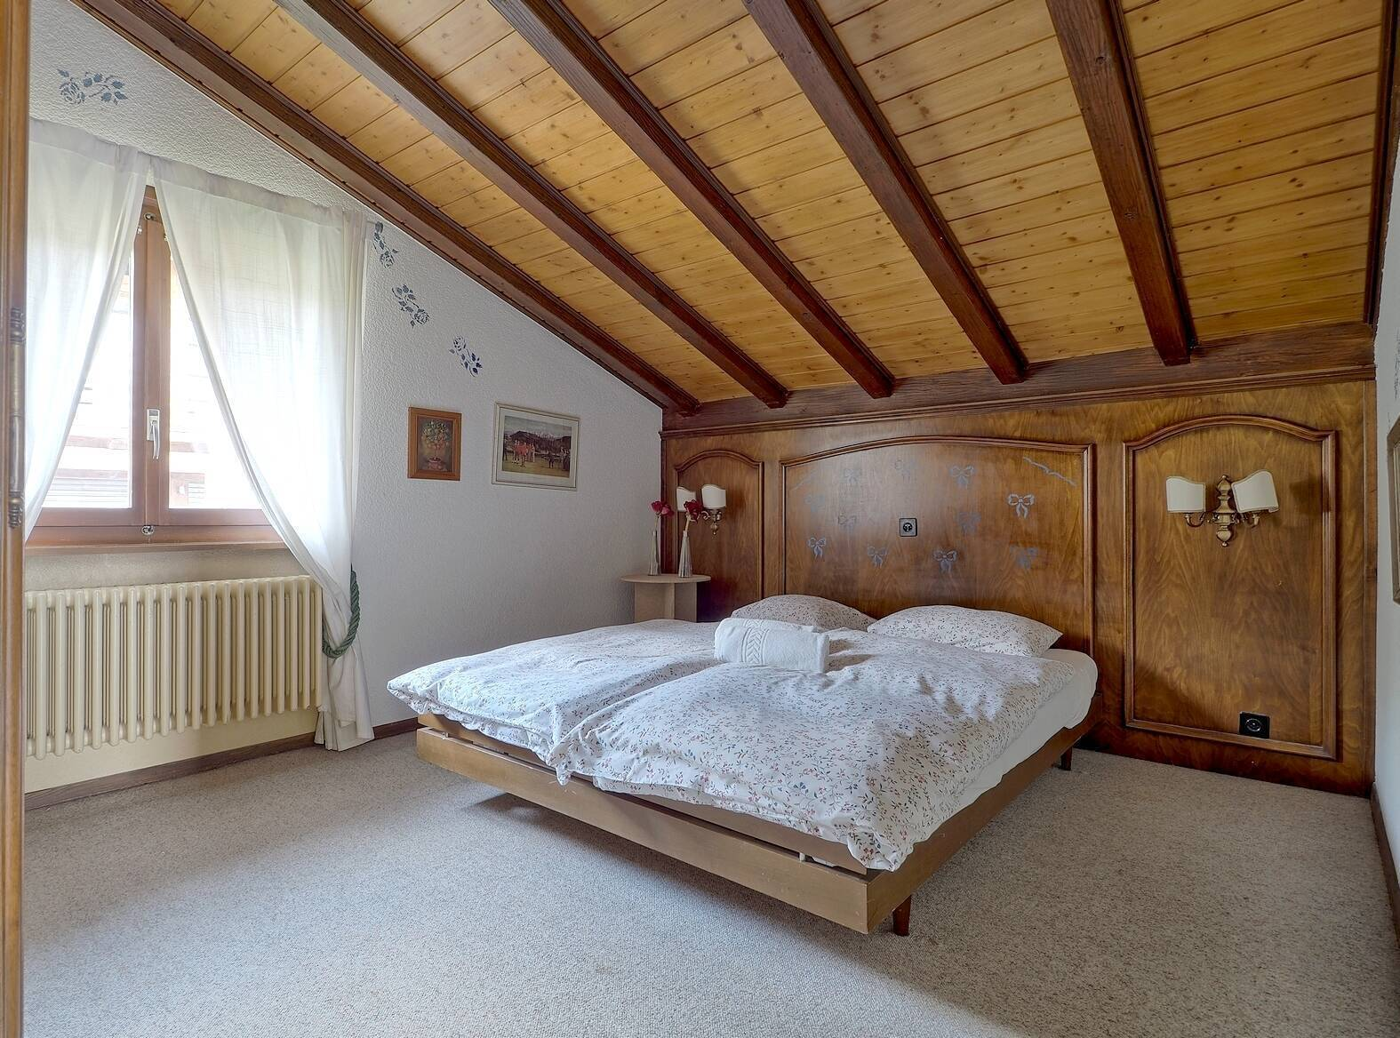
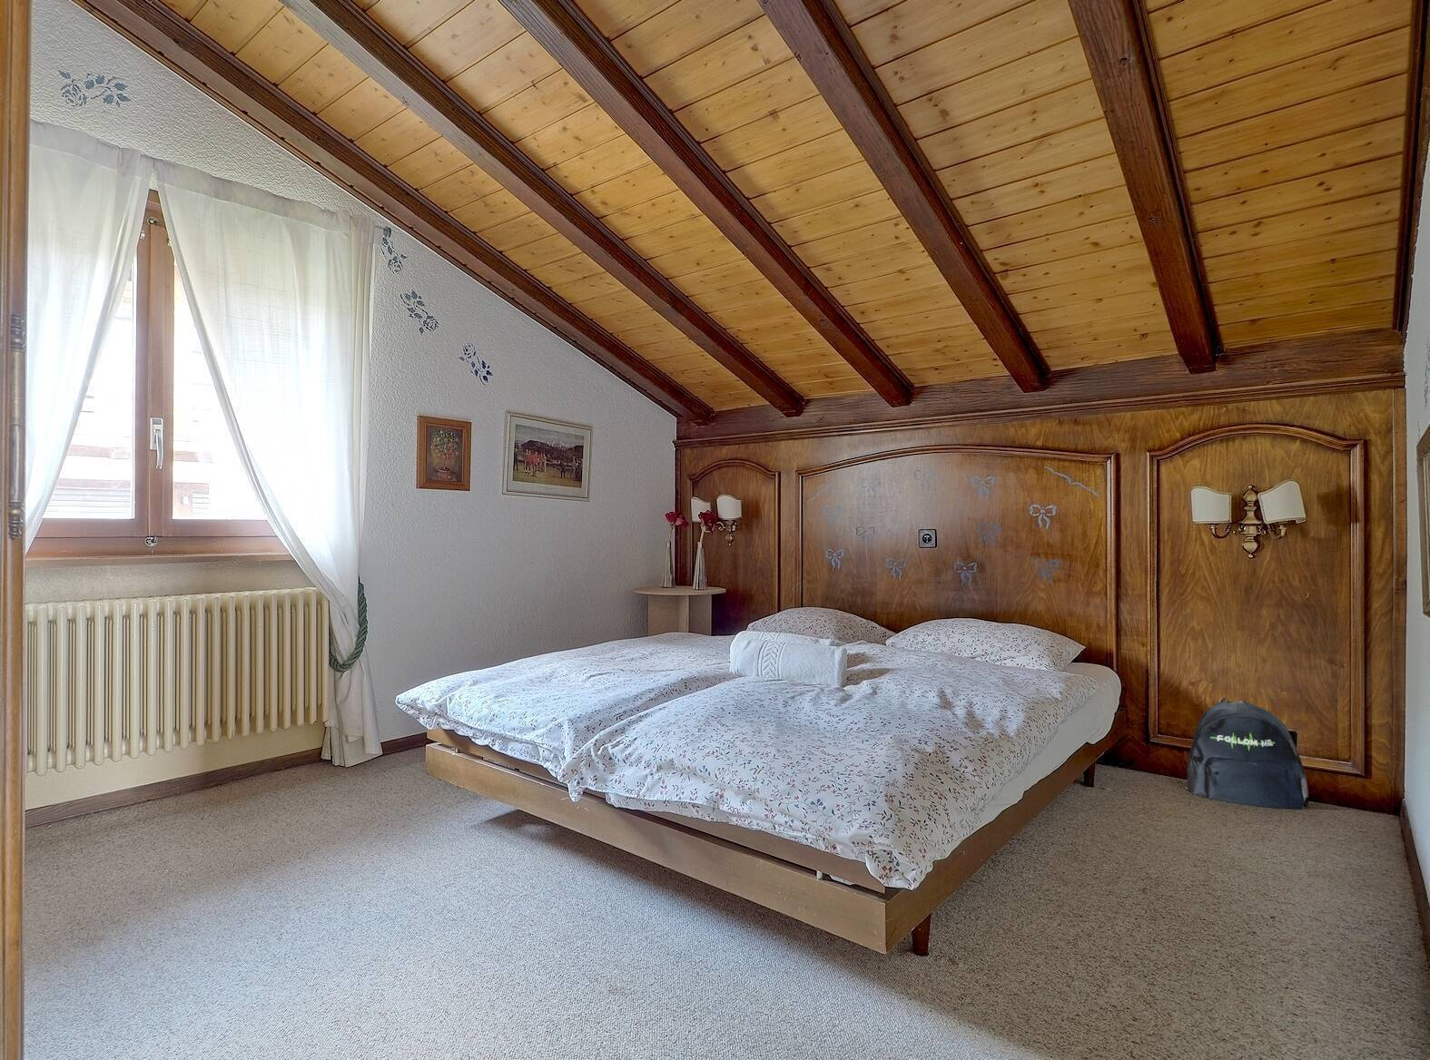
+ backpack (1245, 748)
